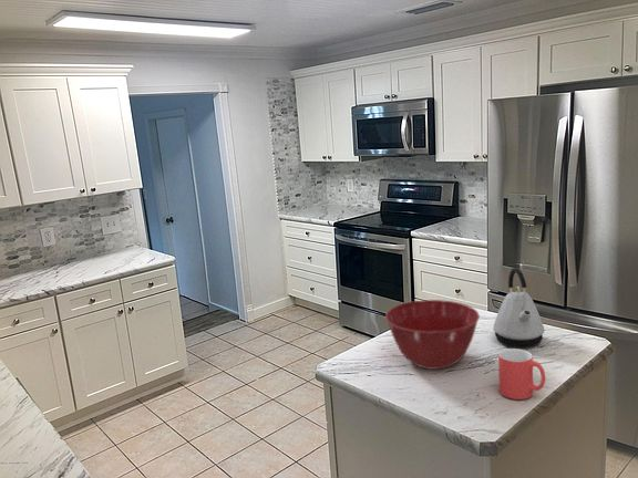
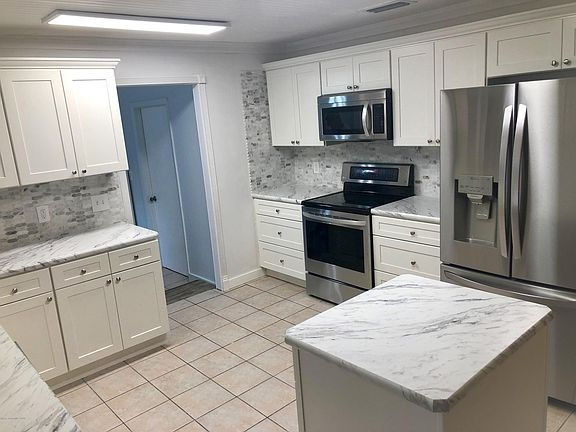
- mug (522, 375)
- kettle (518, 305)
- mixing bowl (432, 336)
